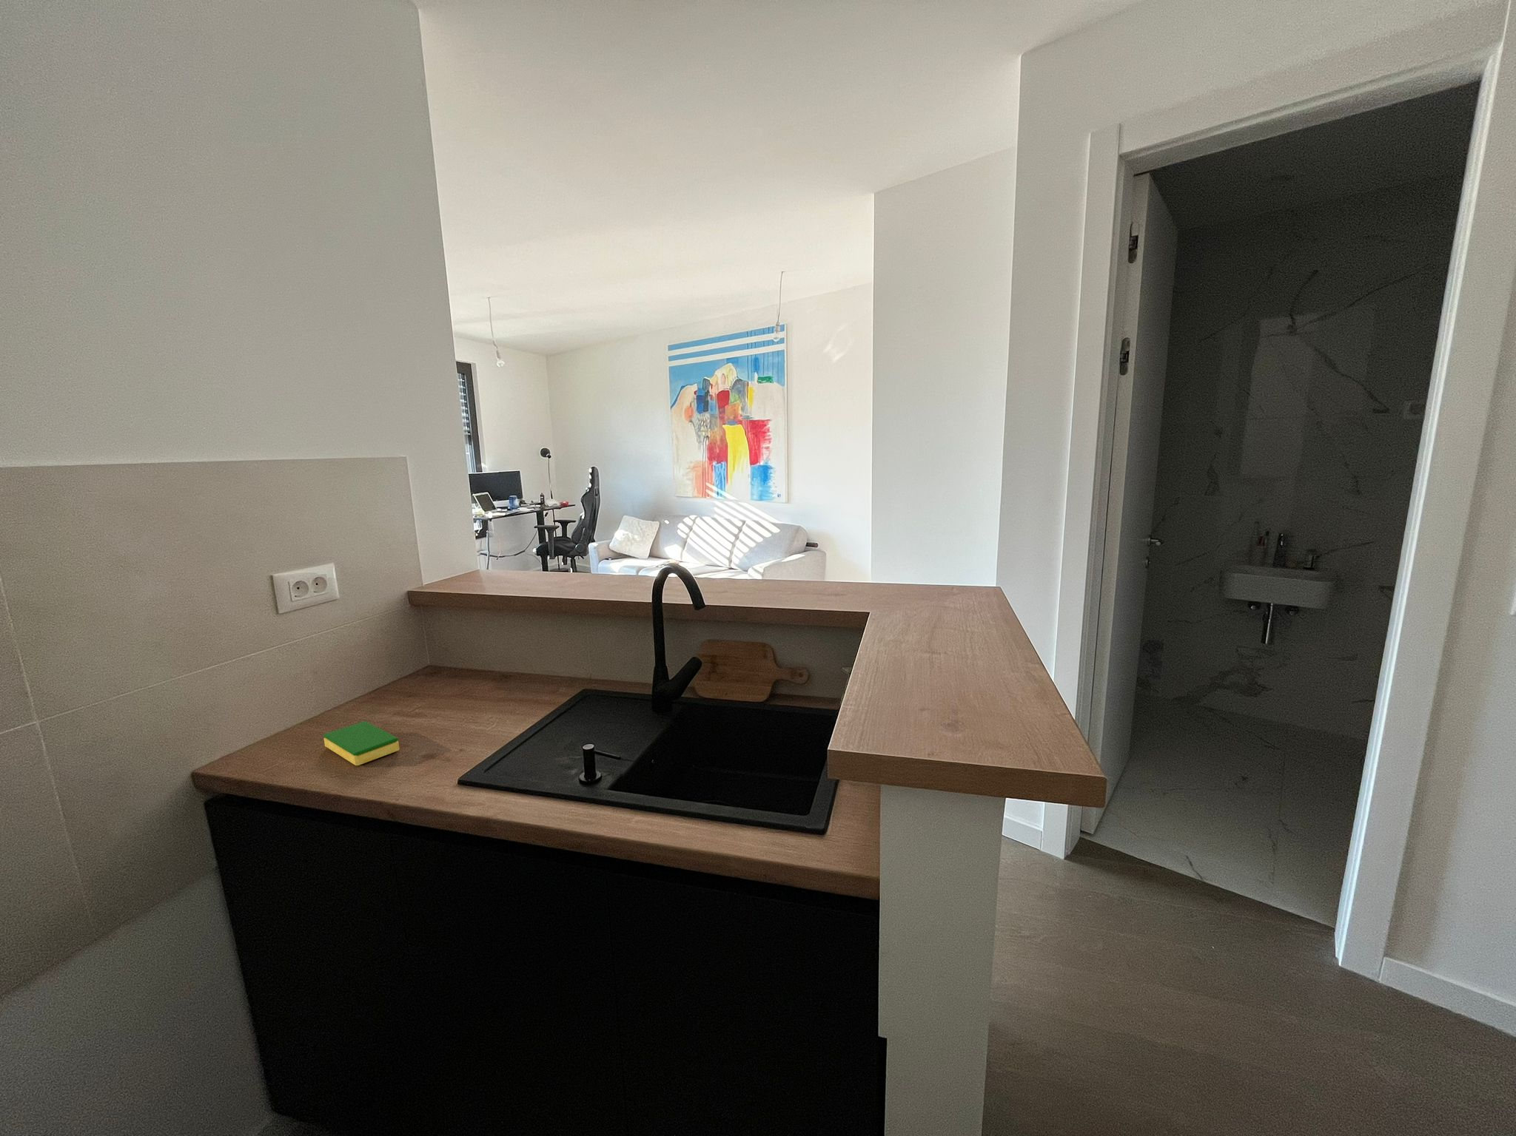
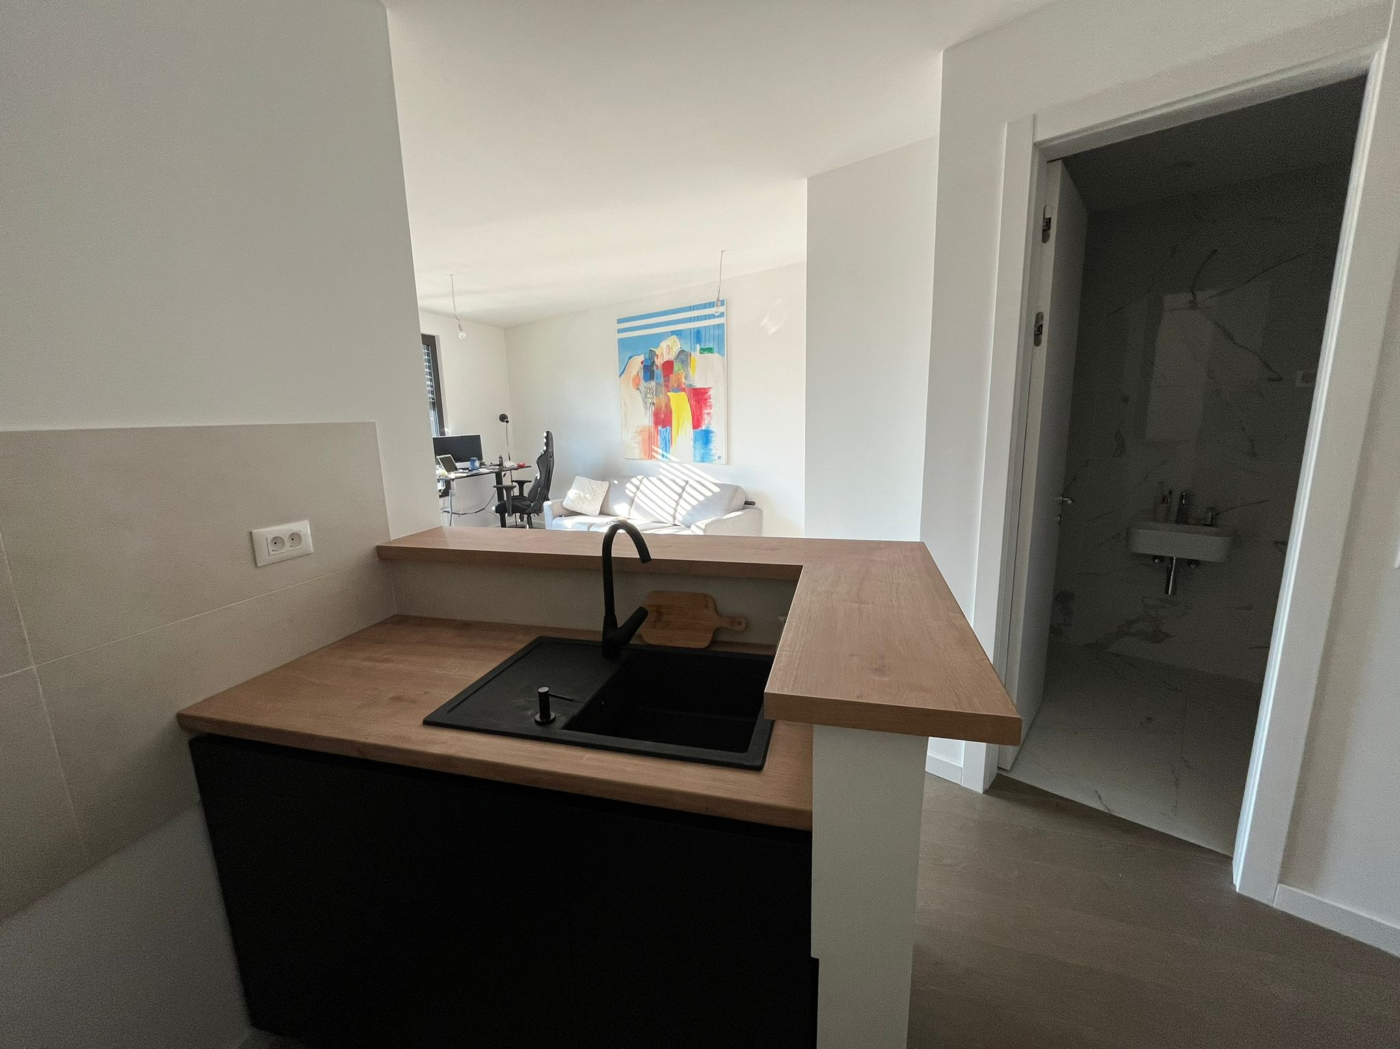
- dish sponge (360, 742)
